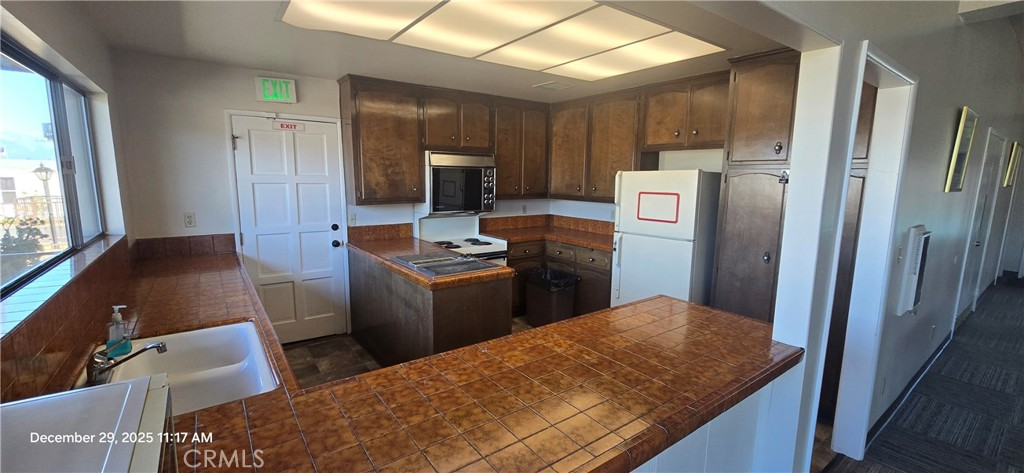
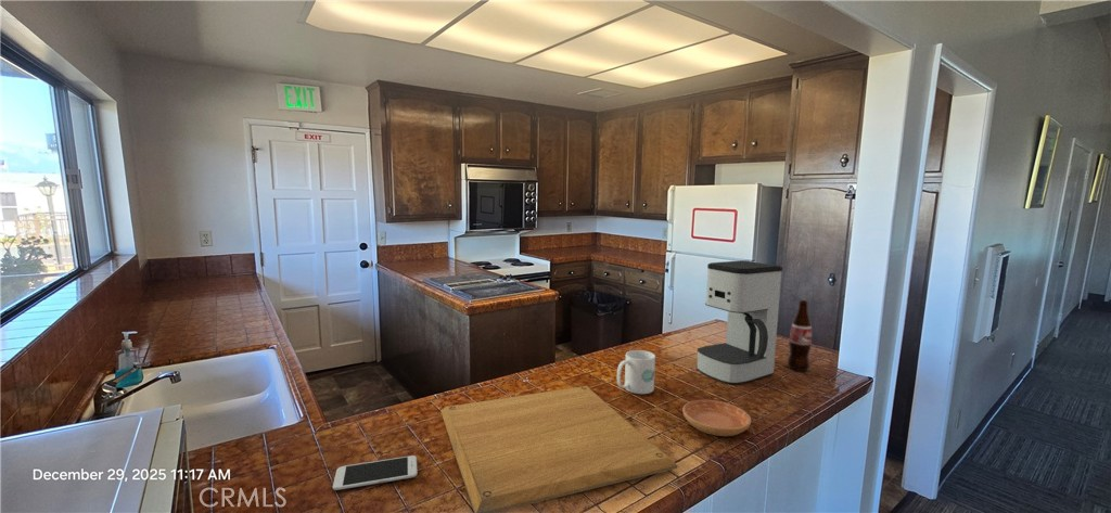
+ chopping board (546, 433)
+ mug (635, 372)
+ smartphone (376, 472)
+ bottle (801, 334)
+ coffee maker (739, 320)
+ saucer (715, 418)
